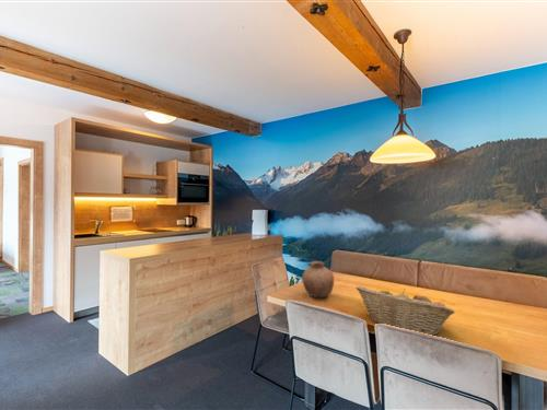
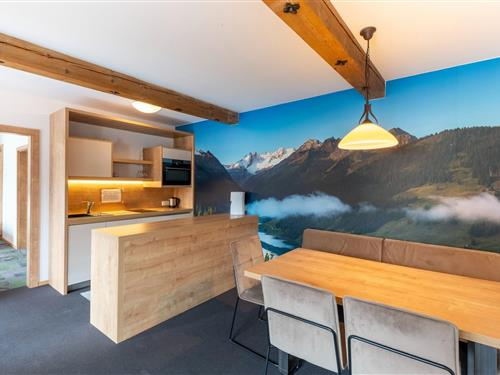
- fruit basket (400, 305)
- pottery (317, 279)
